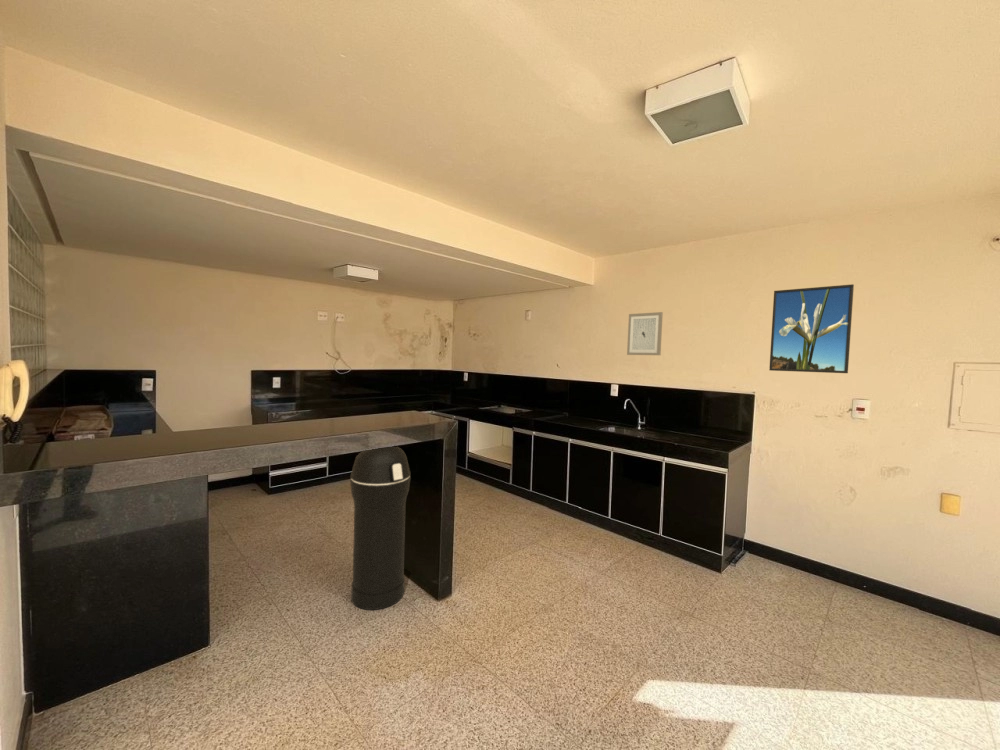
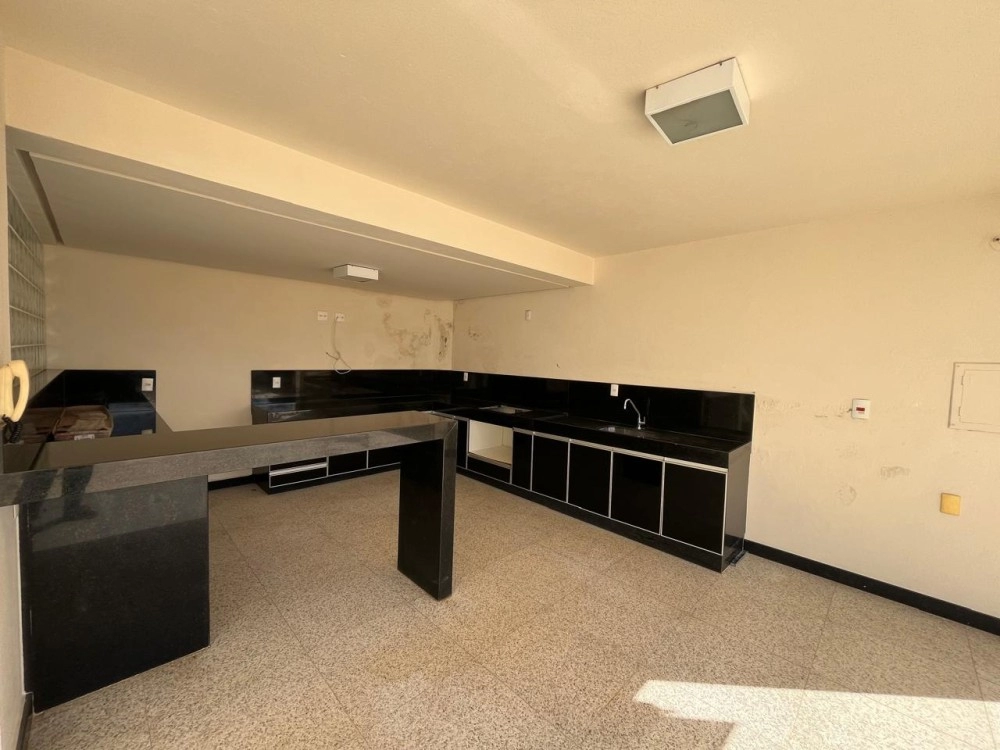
- wall art (644, 334)
- trash can (381, 519)
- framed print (809, 330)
